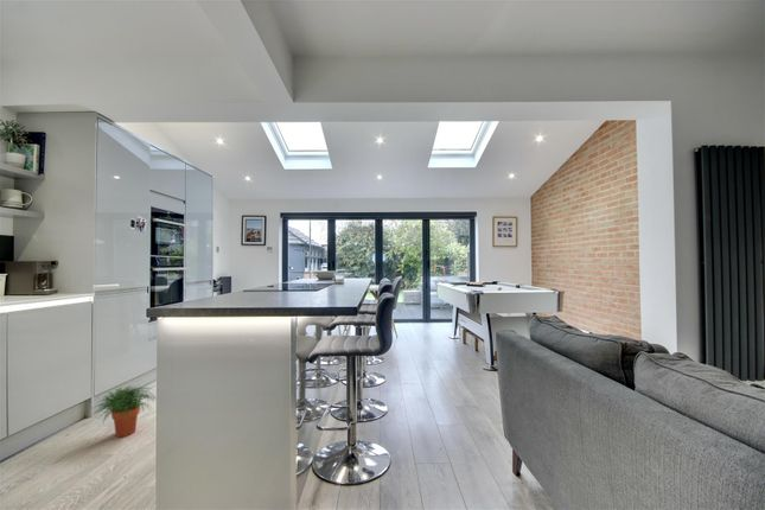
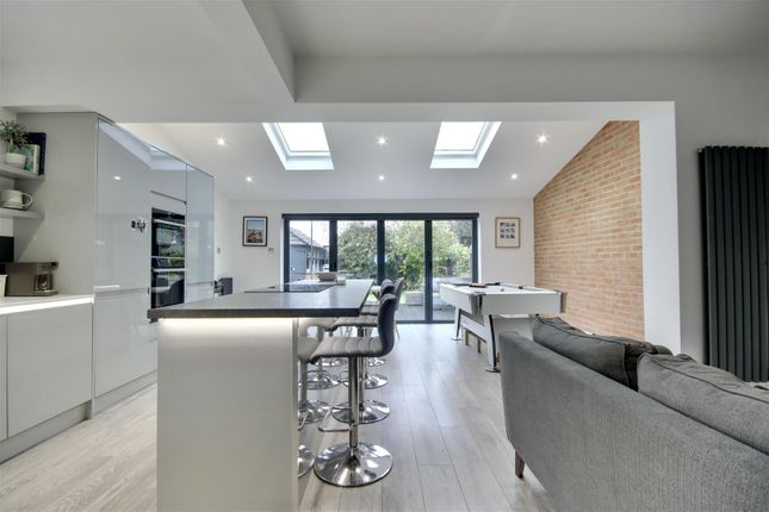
- potted plant (125, 410)
